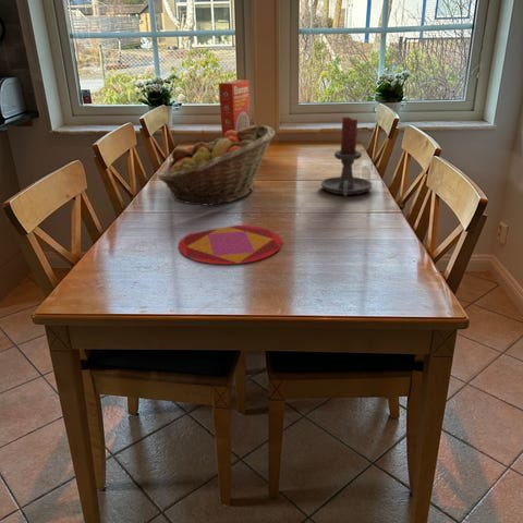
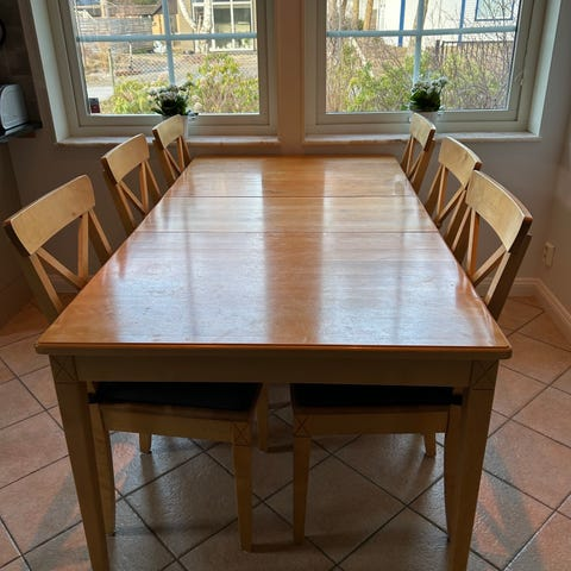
- candle holder (348, 155)
- macaroni box (235, 120)
- plate (230, 242)
- fruit basket (218, 161)
